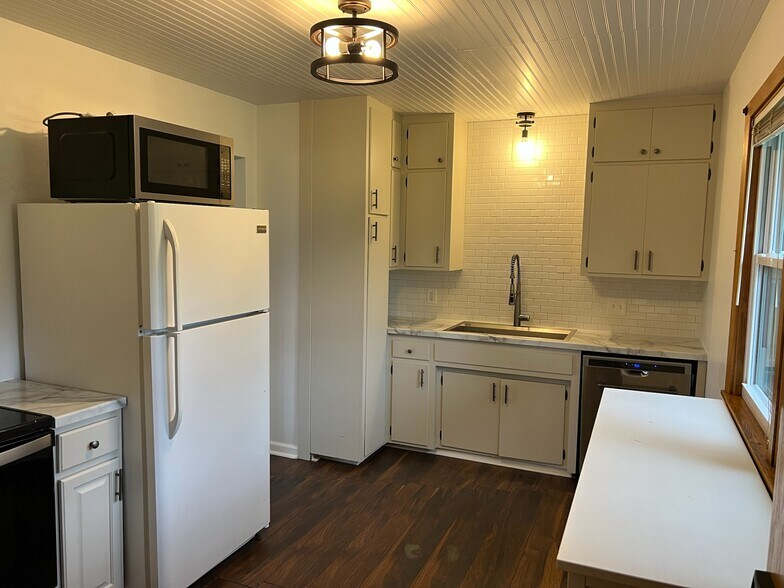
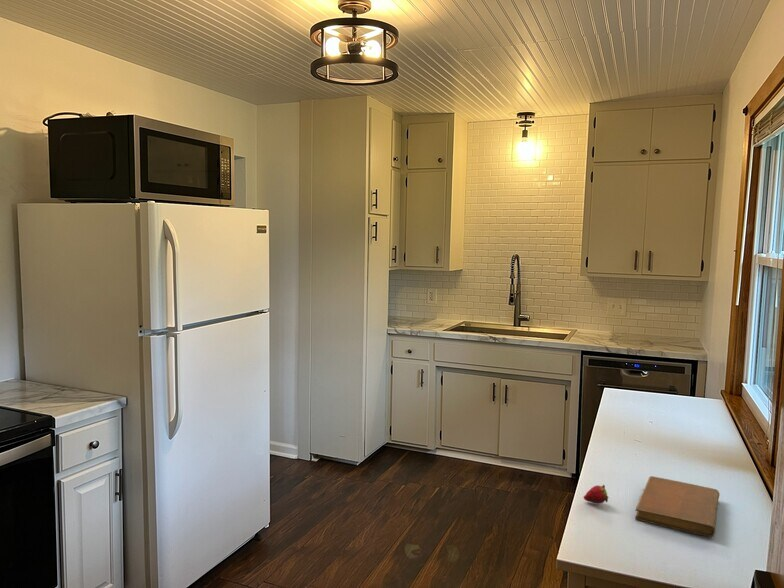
+ notebook (679, 503)
+ fruit (596, 493)
